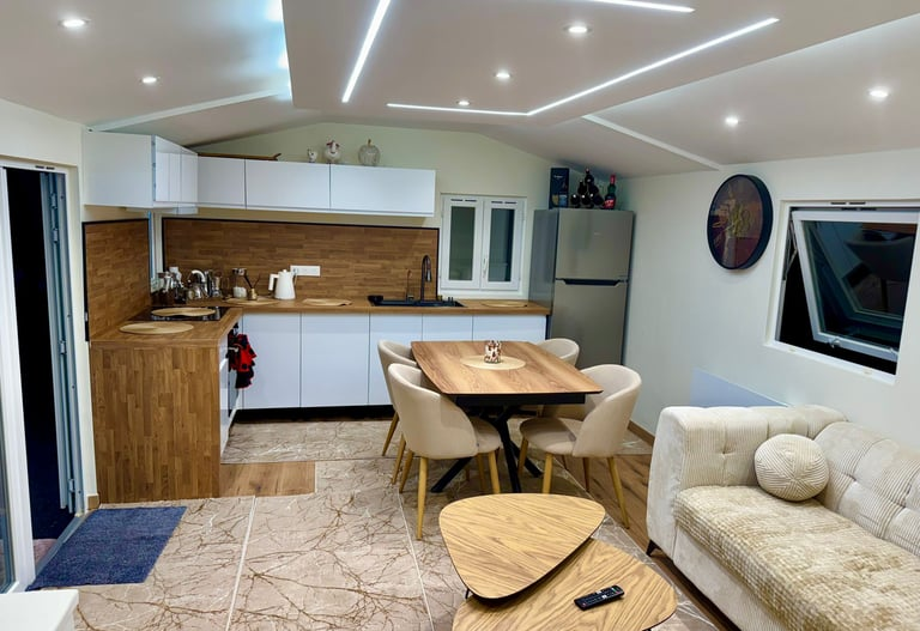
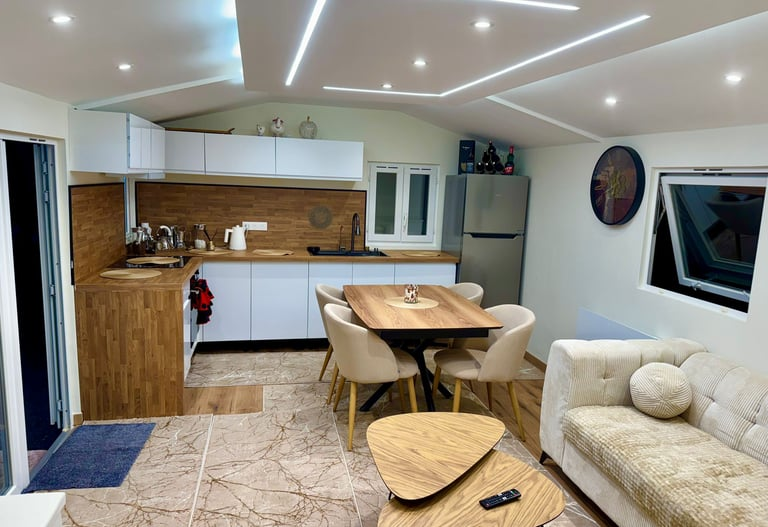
+ decorative plate (320, 217)
